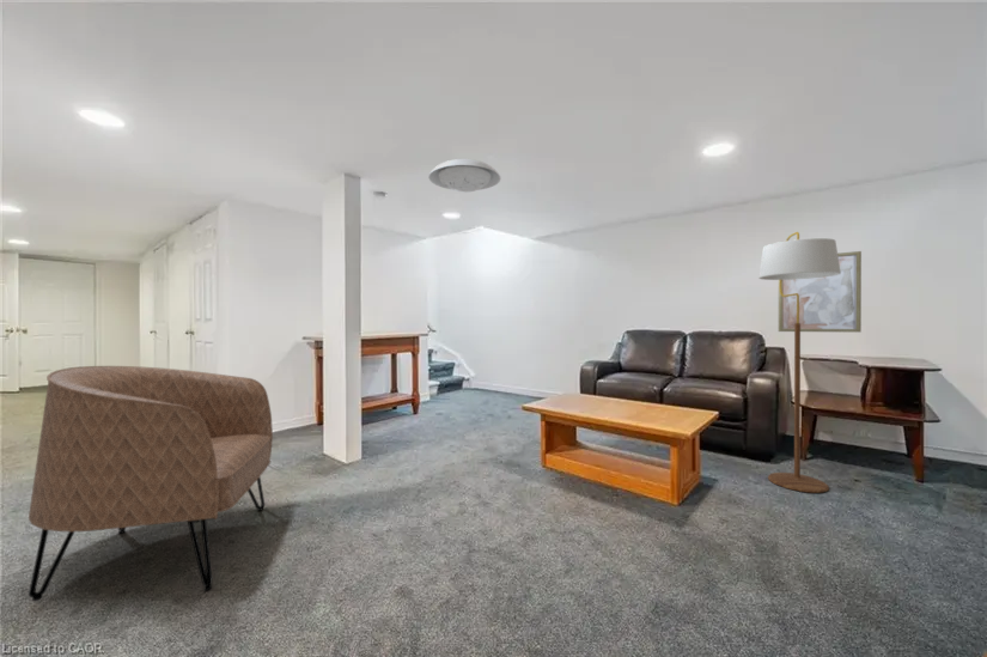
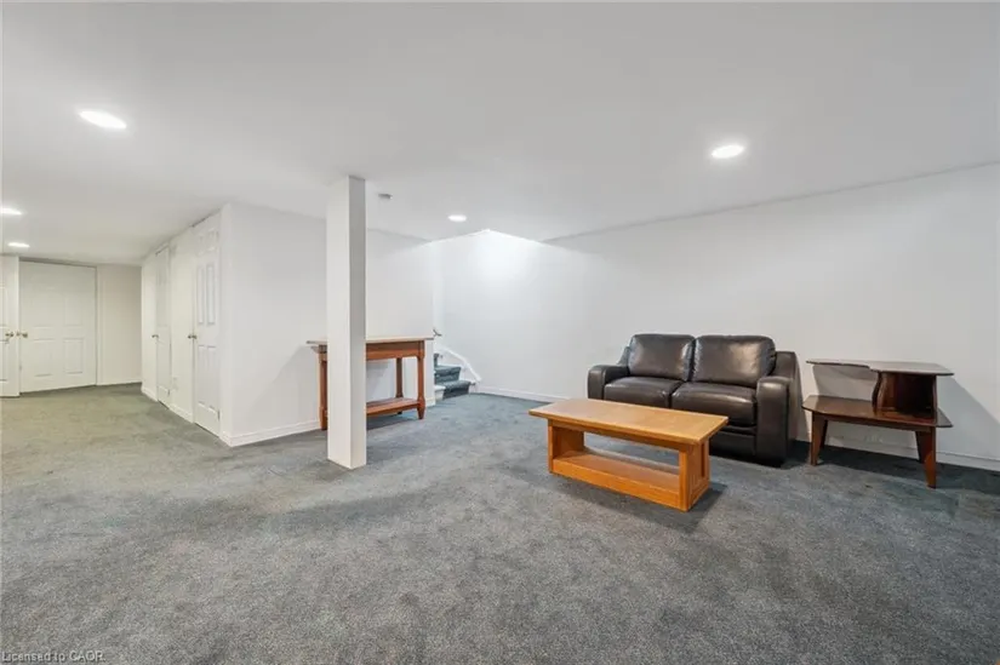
- wall art (817, 293)
- ceiling light (464, 178)
- armchair (158, 458)
- floor lamp (794, 357)
